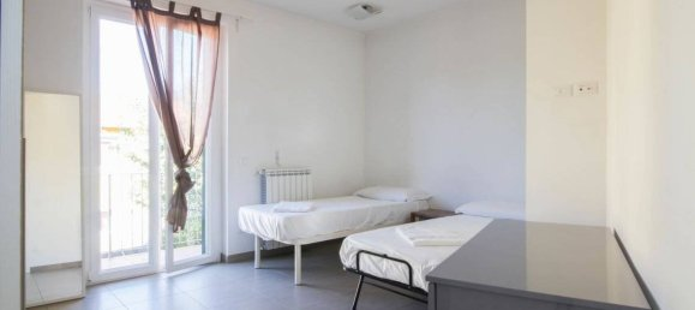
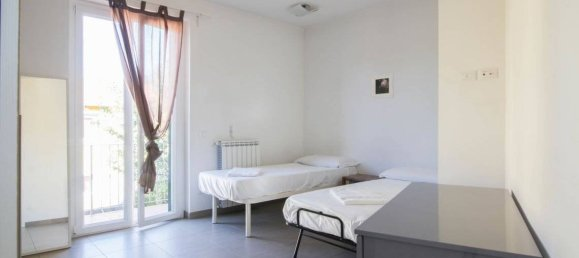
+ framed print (382, 86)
